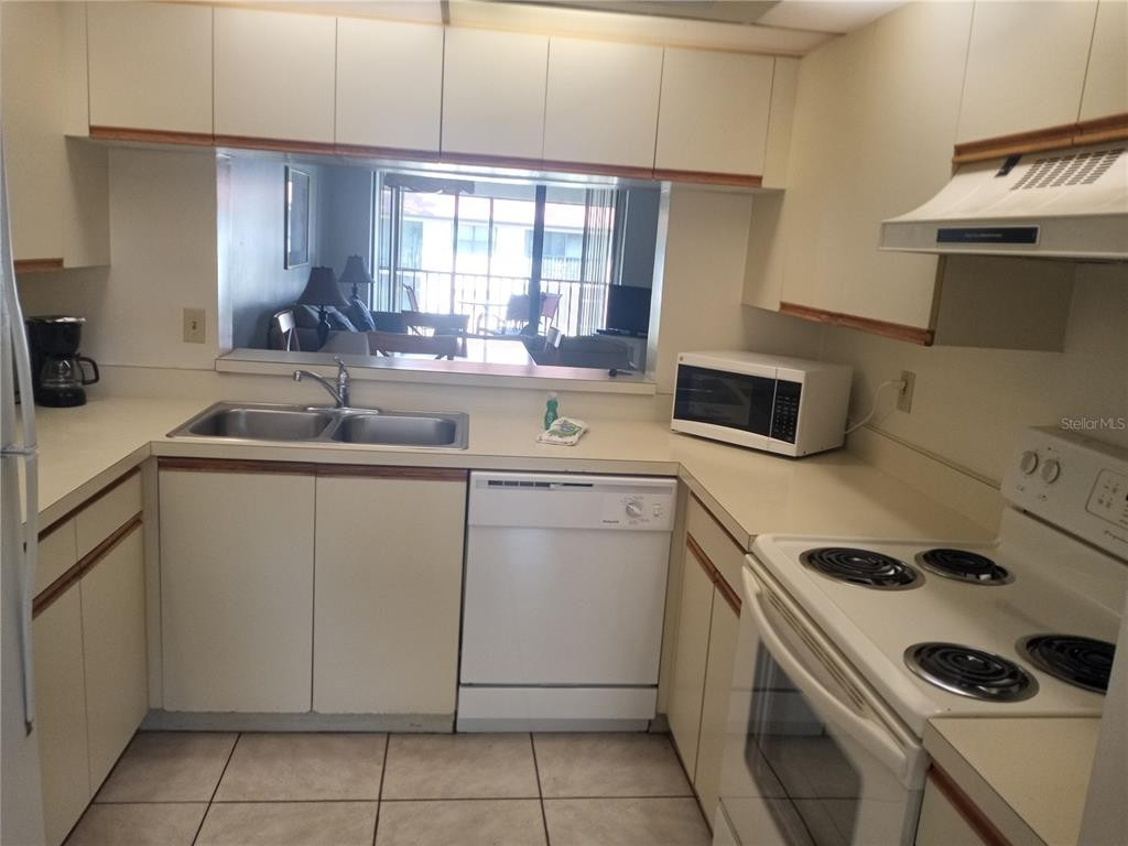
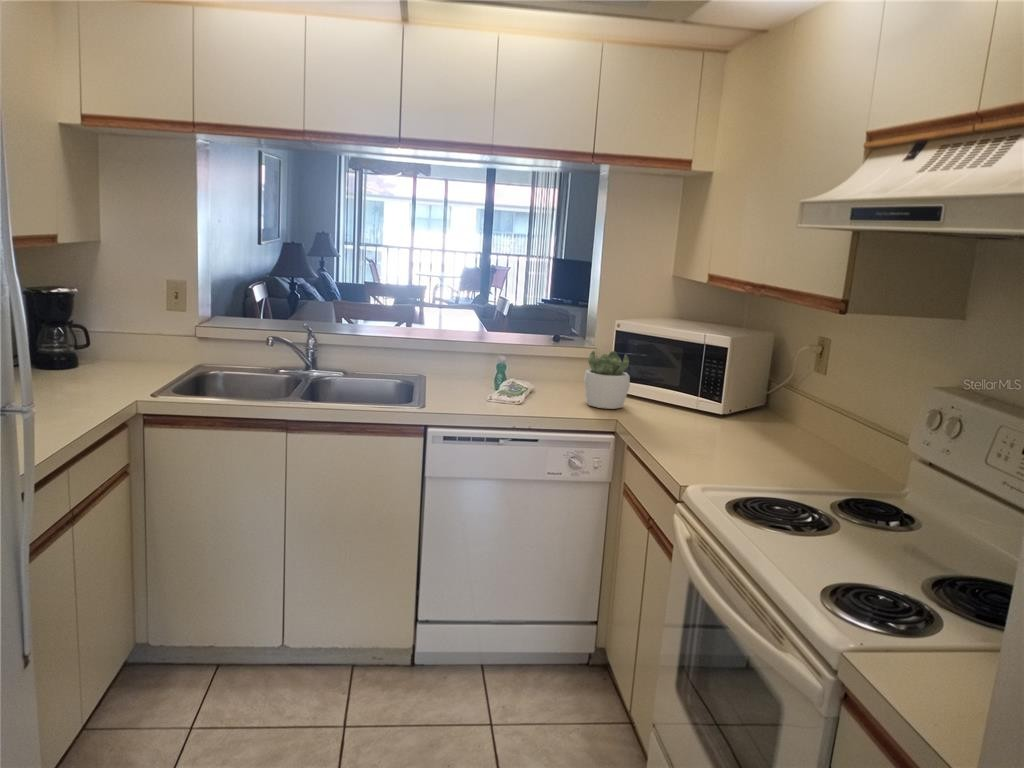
+ succulent plant (606, 379)
